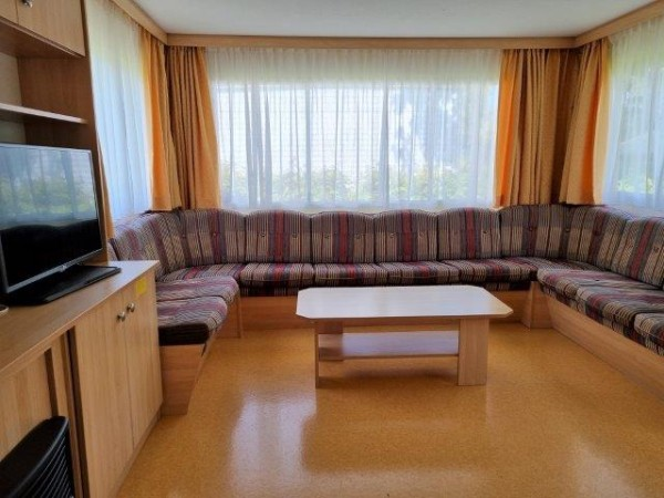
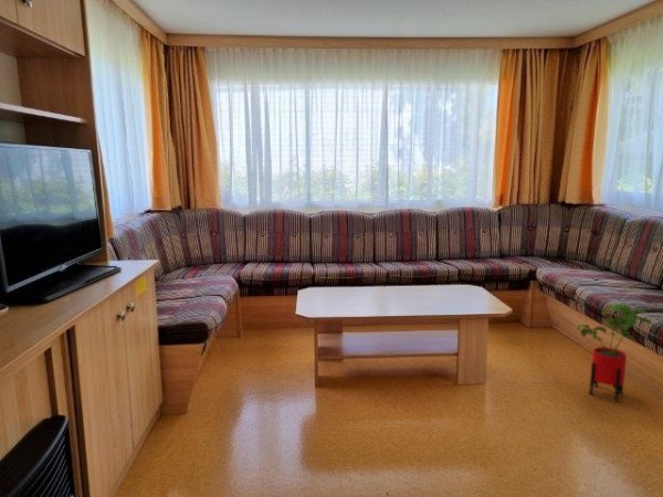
+ house plant (610, 348)
